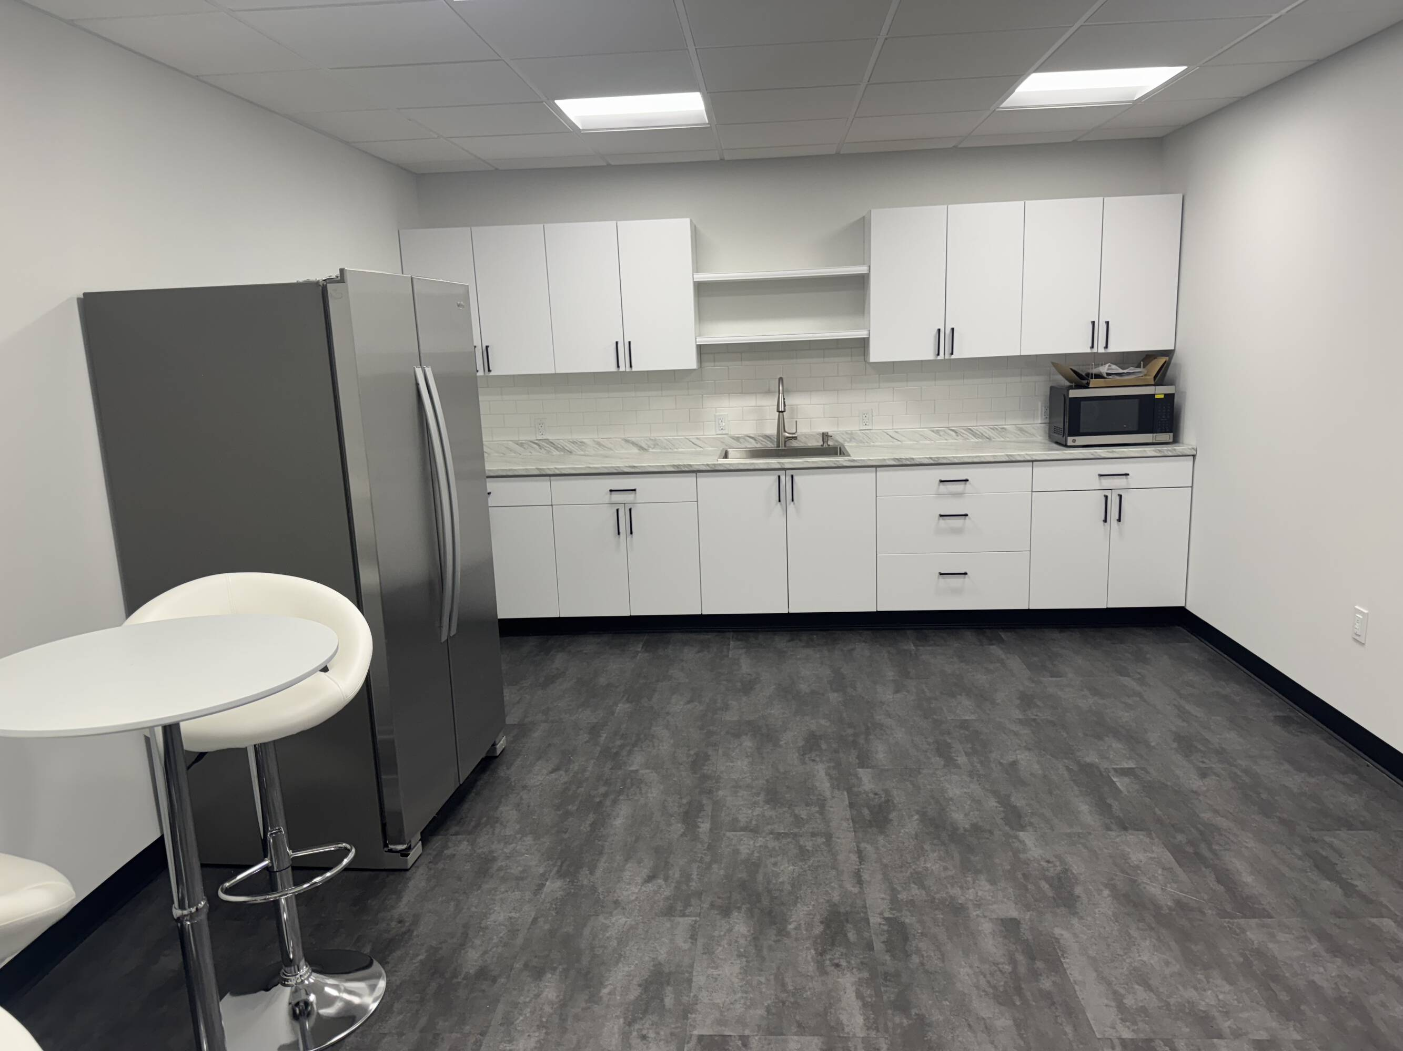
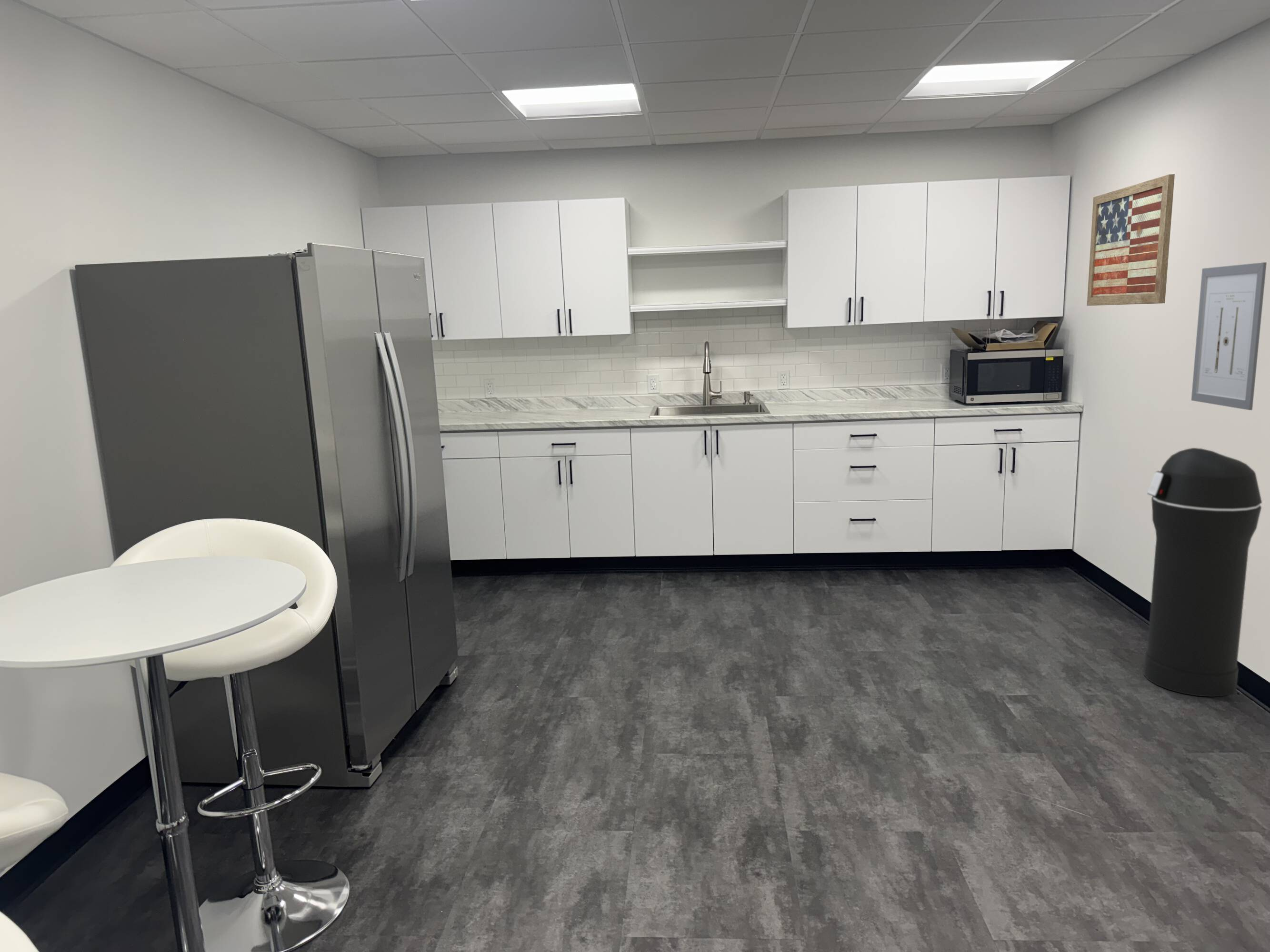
+ trash can (1195, 566)
+ wall art (1126, 246)
+ wall art (1226, 336)
